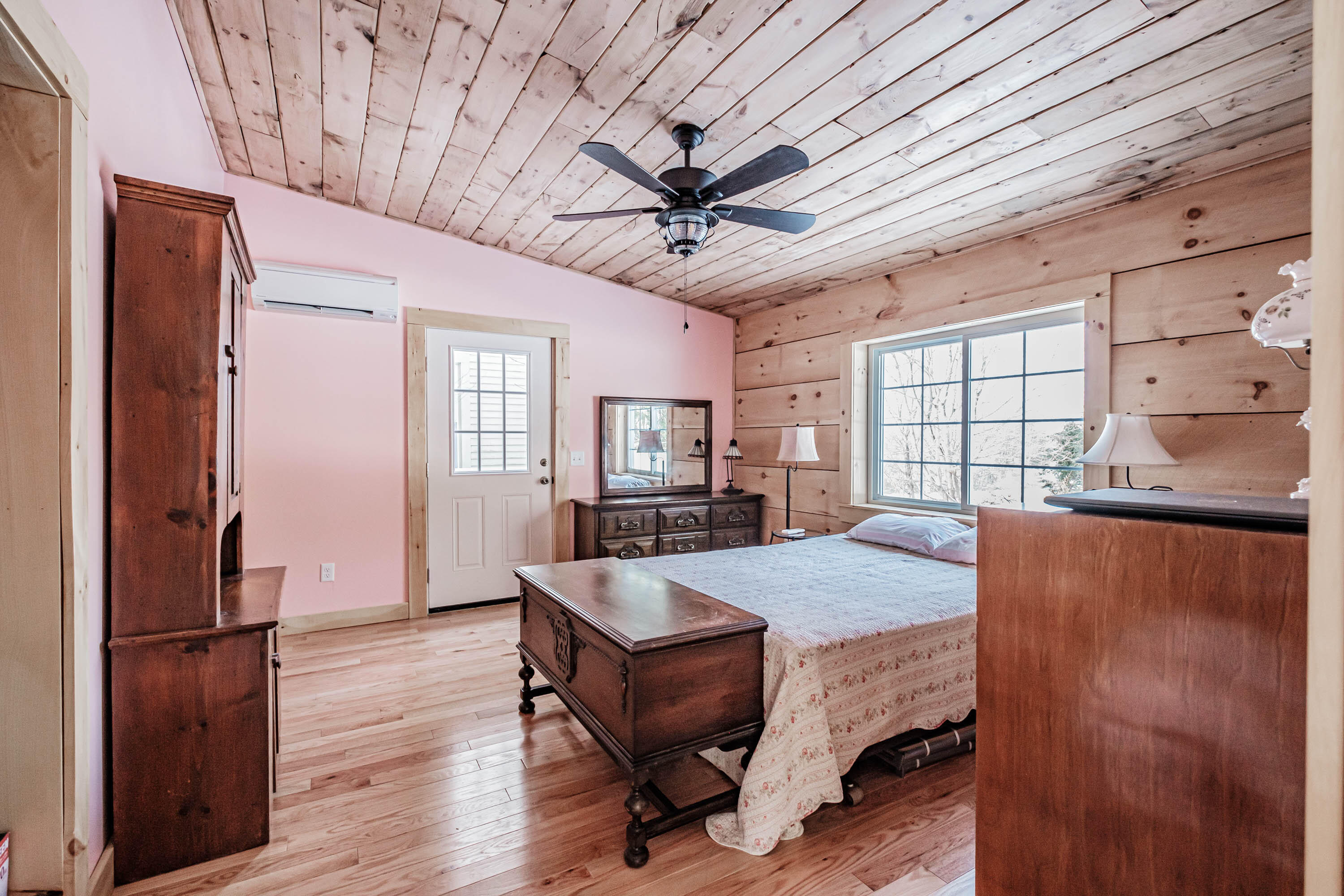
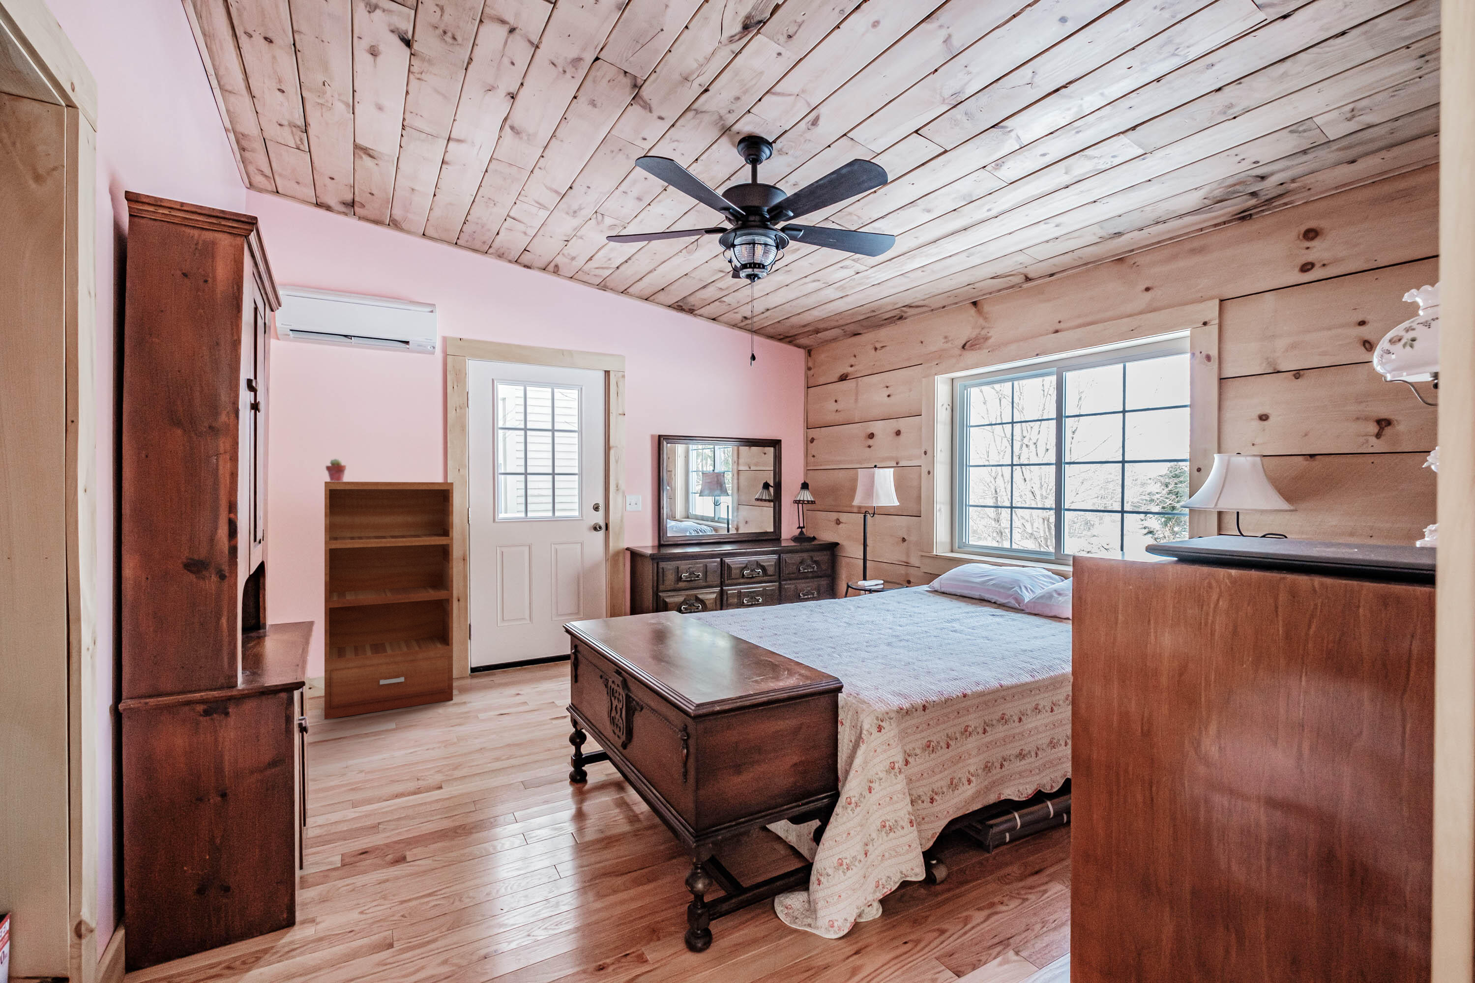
+ potted succulent (336, 470)
+ bookshelf (390, 592)
